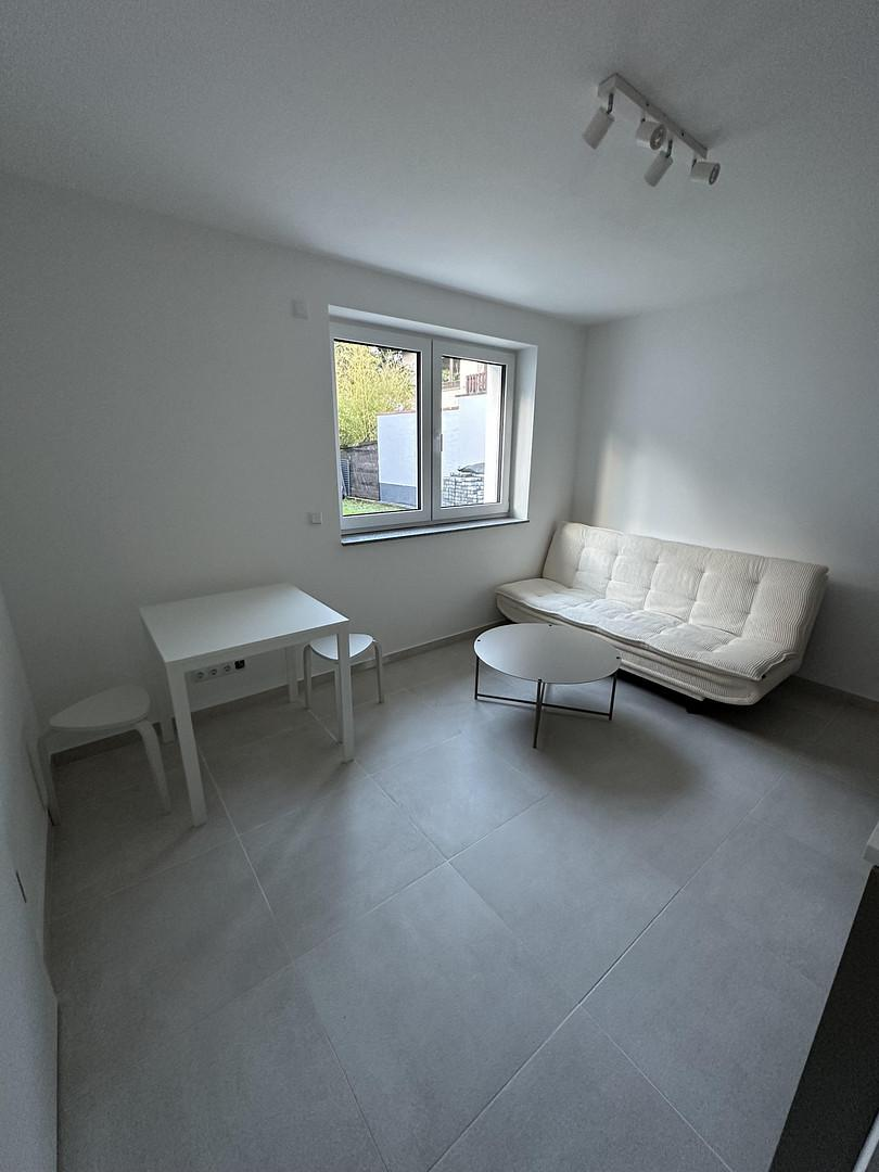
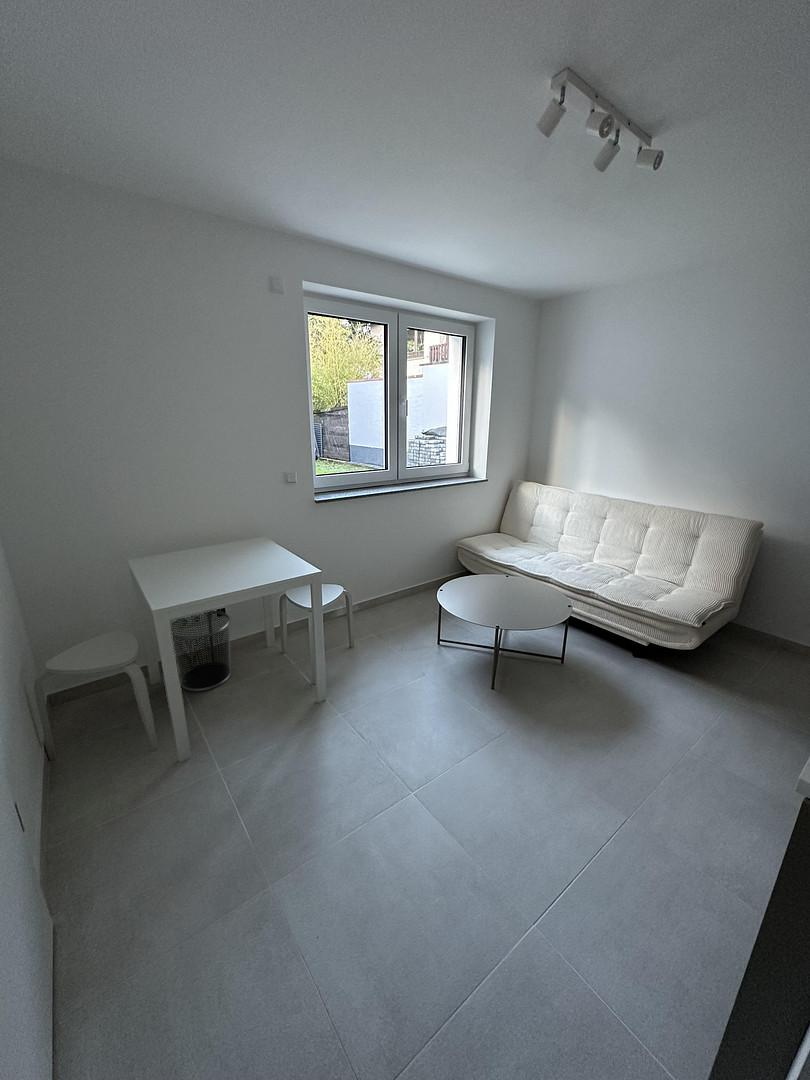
+ waste bin (203, 650)
